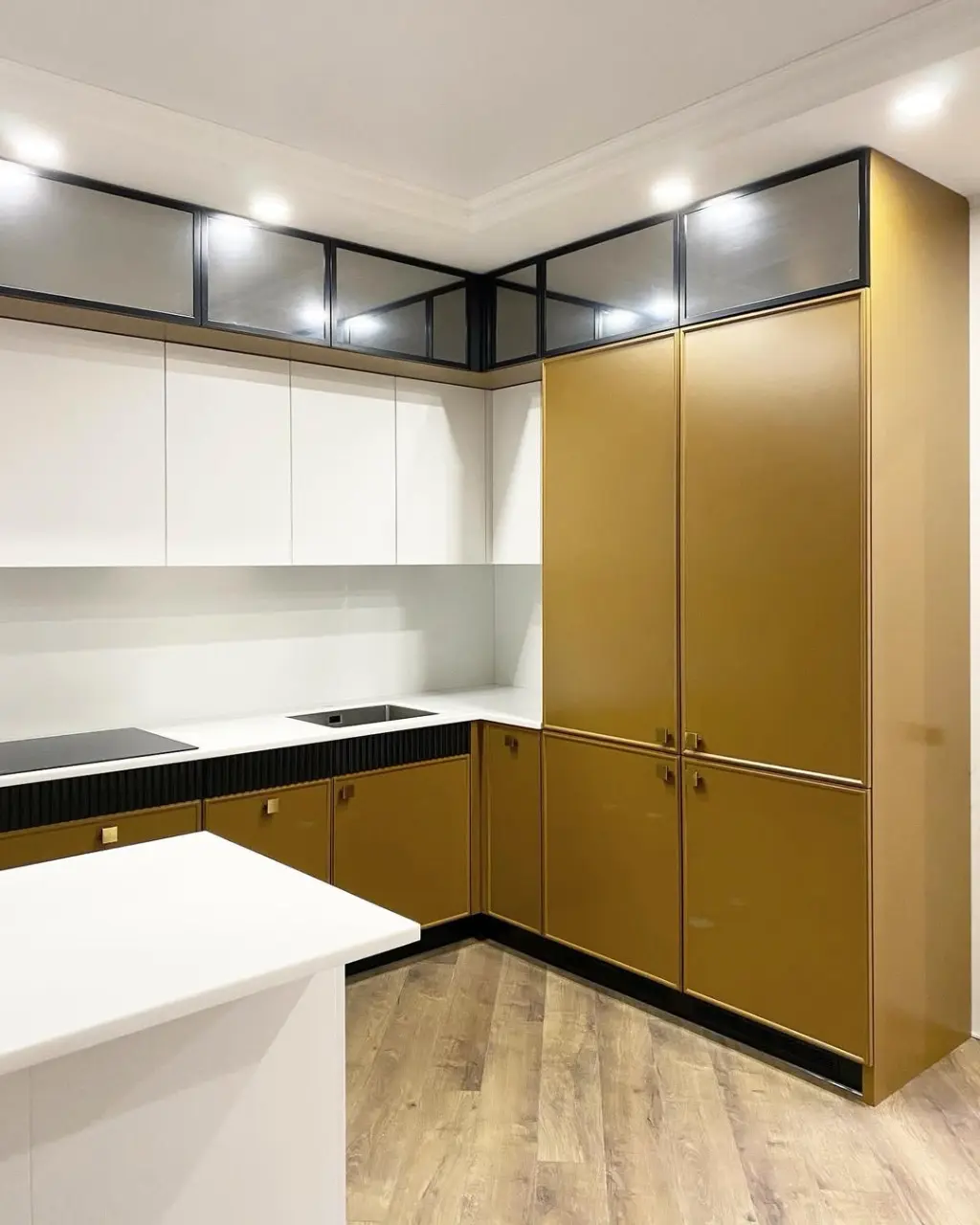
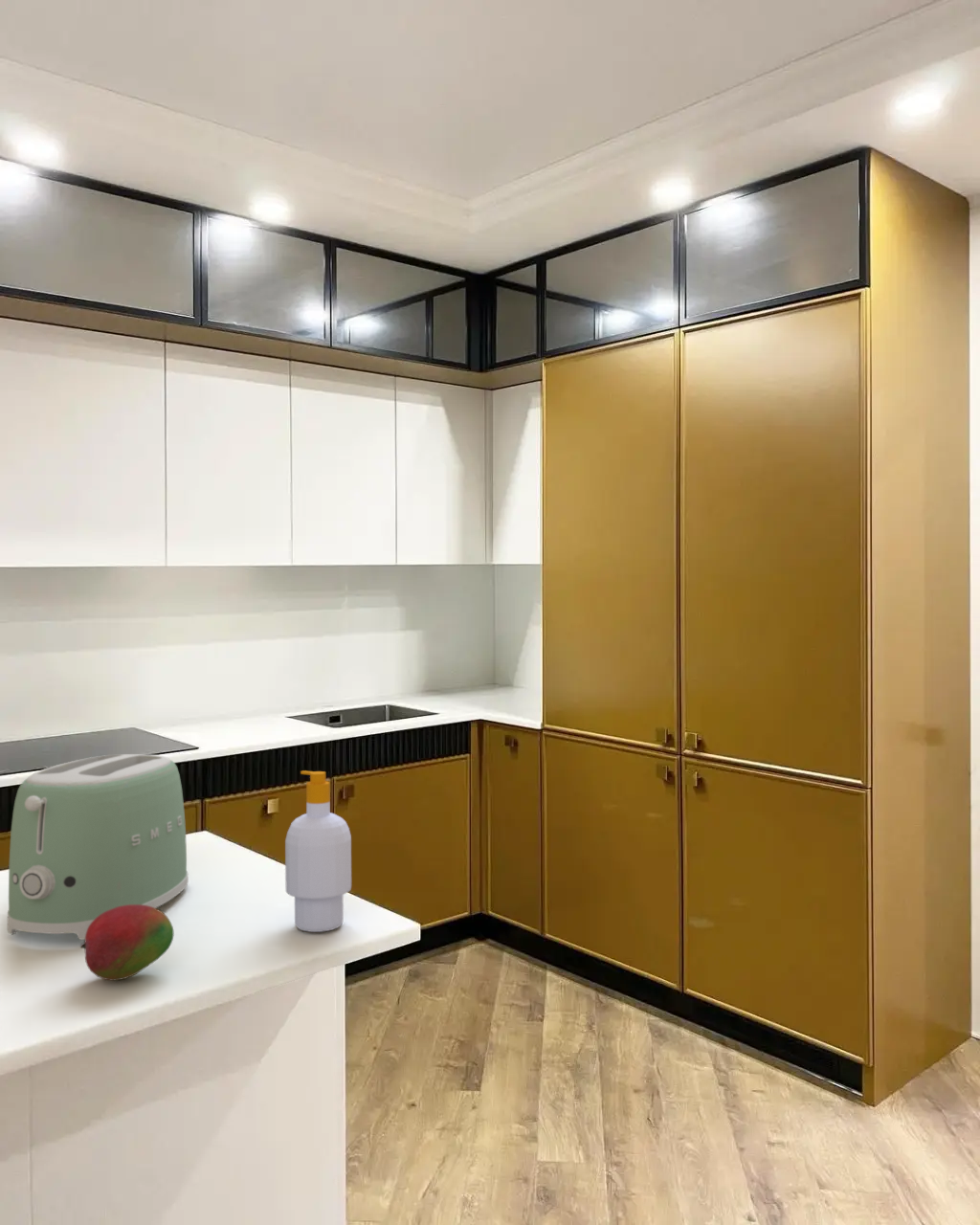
+ soap bottle (318, 849)
+ toaster (102, 834)
+ fruit (128, 942)
